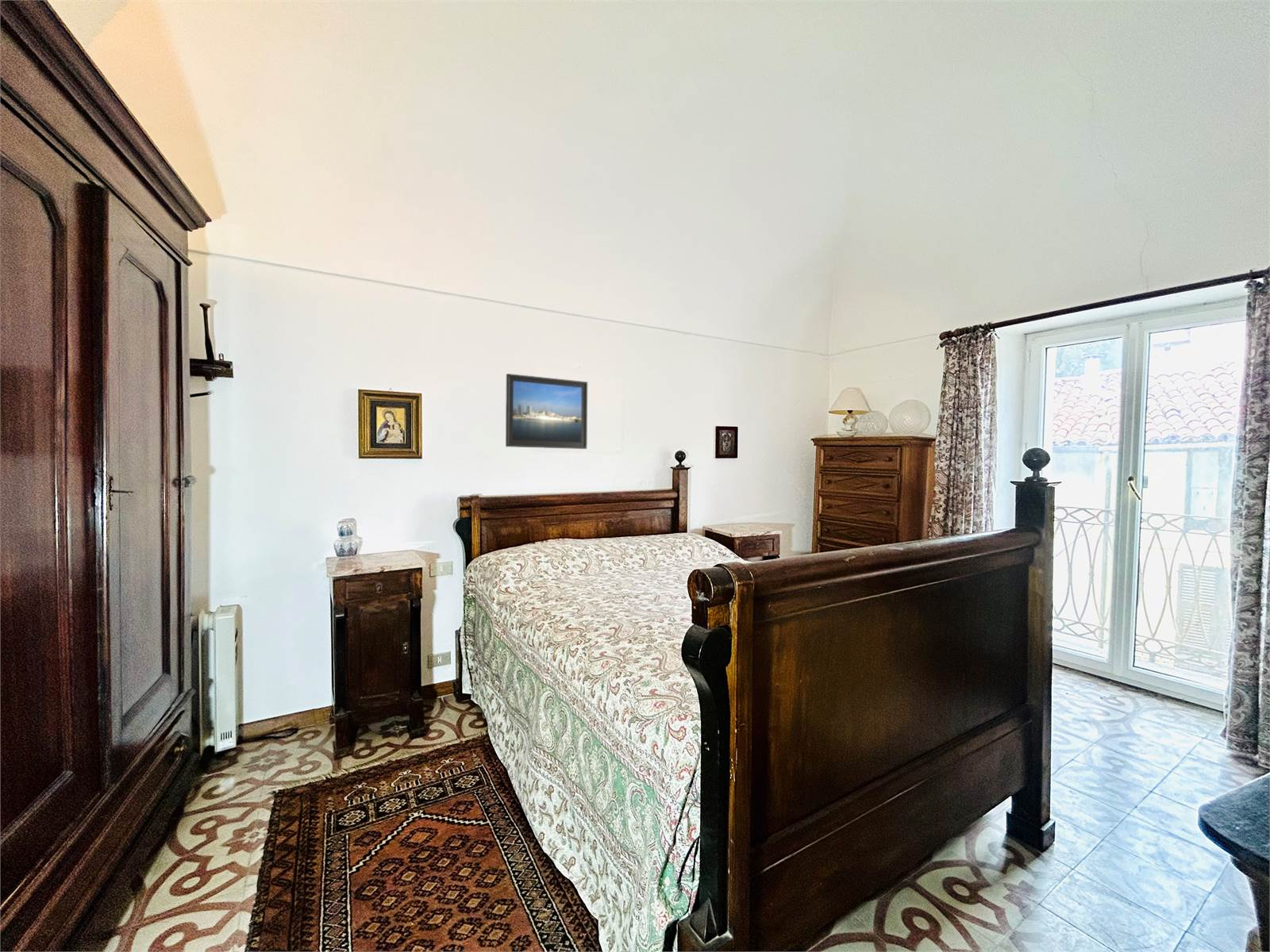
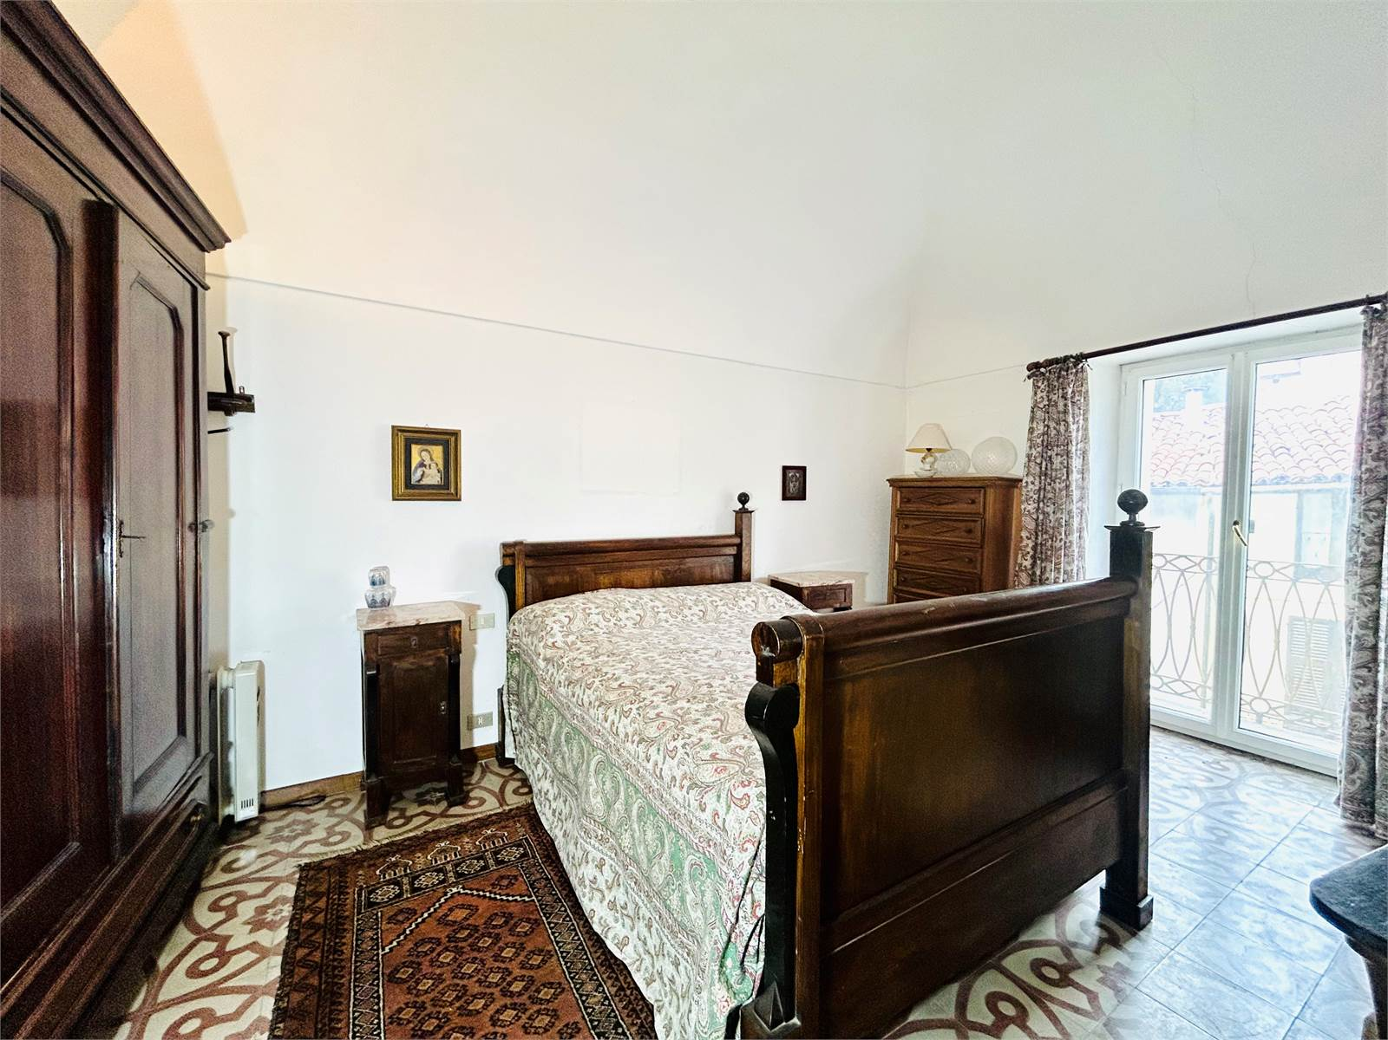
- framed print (548, 413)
